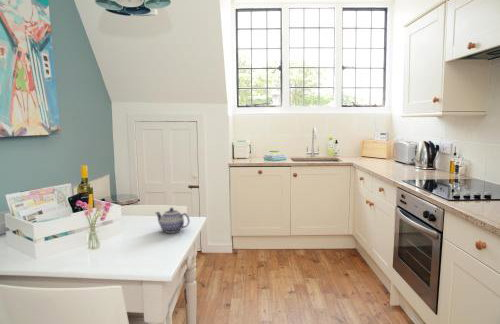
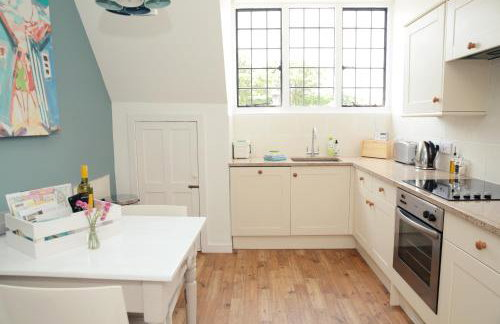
- teapot (172, 219)
